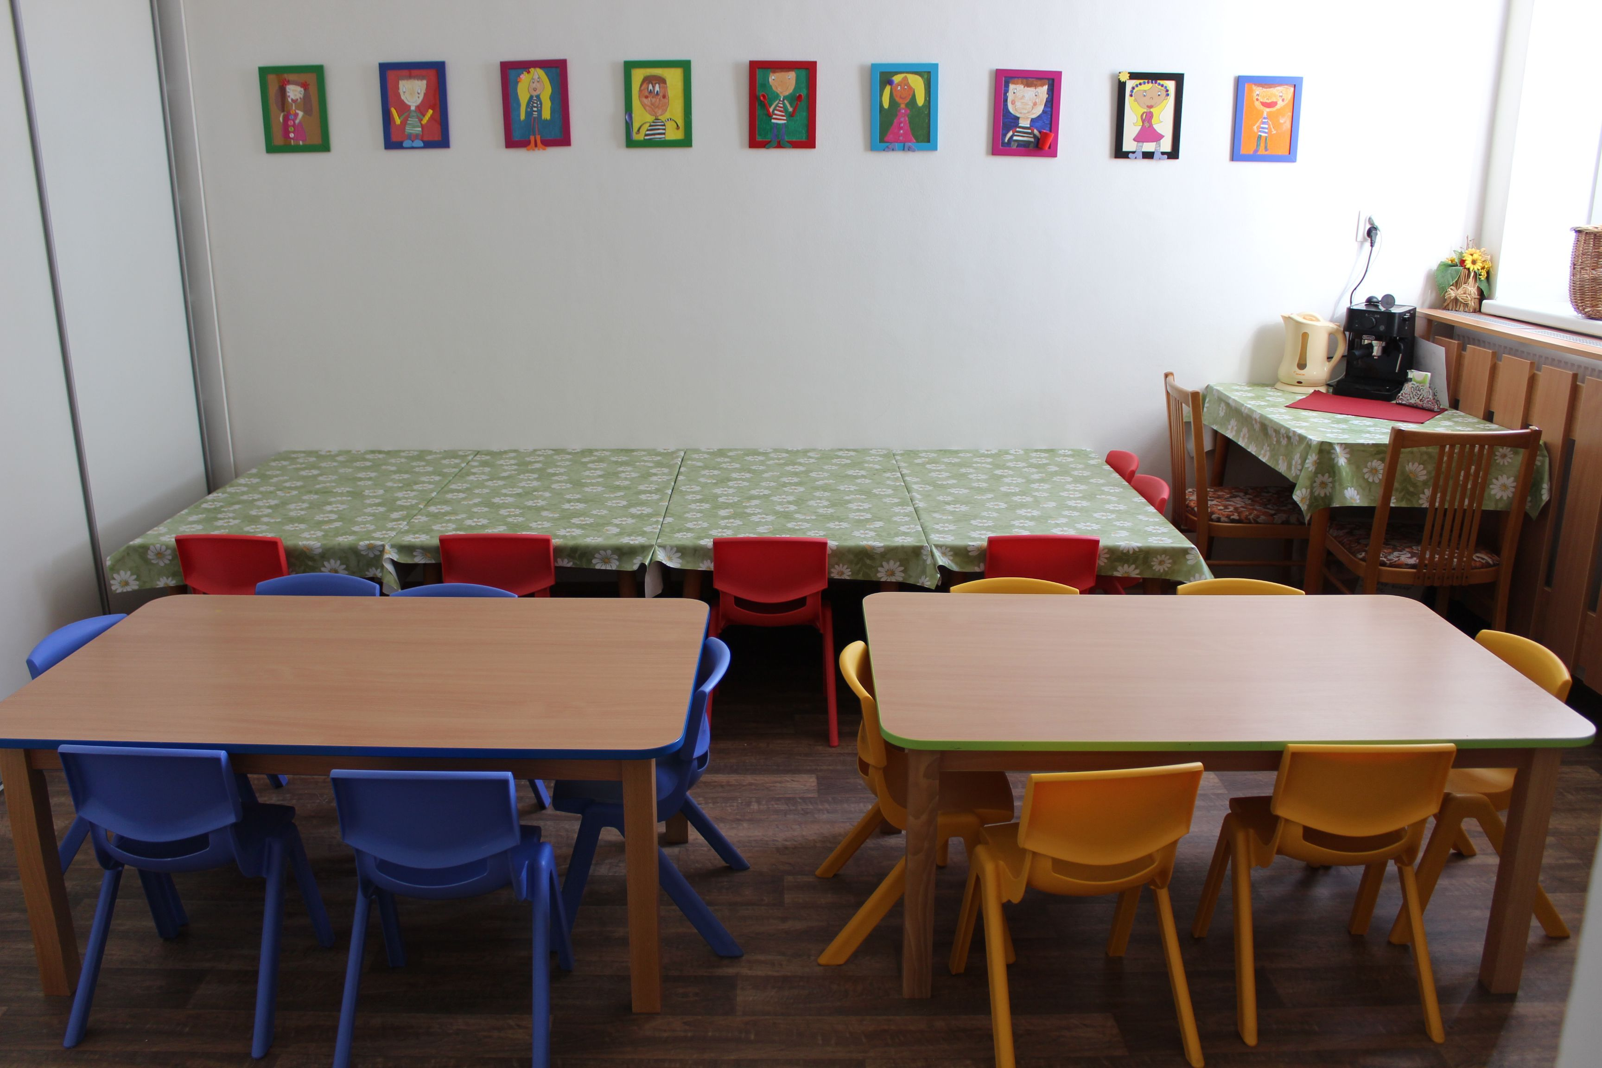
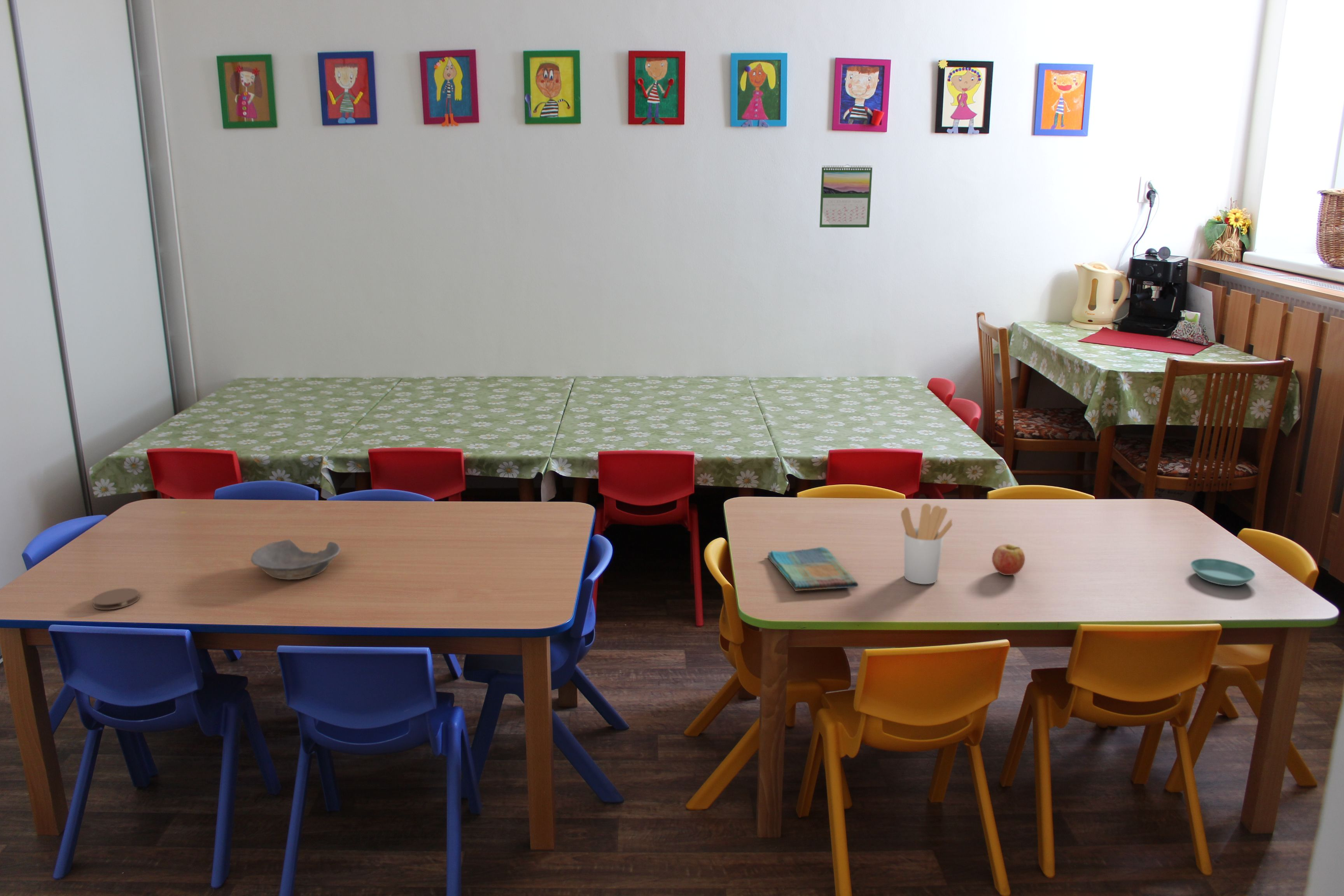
+ fruit (1008, 559)
+ calendar (845, 196)
+ dish towel (812, 568)
+ coaster (116, 598)
+ saucer (1222, 573)
+ bowl (296, 562)
+ utensil holder (926, 542)
